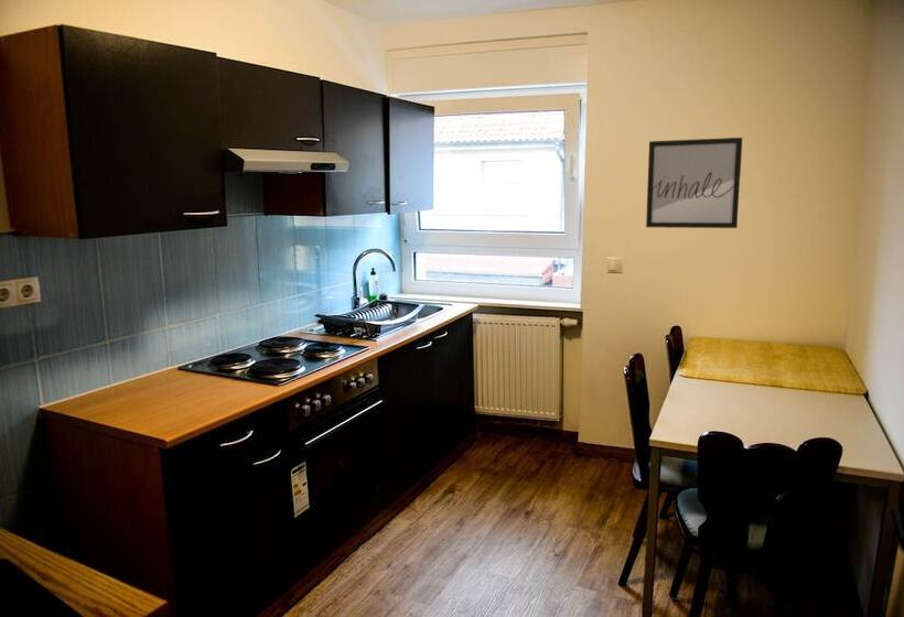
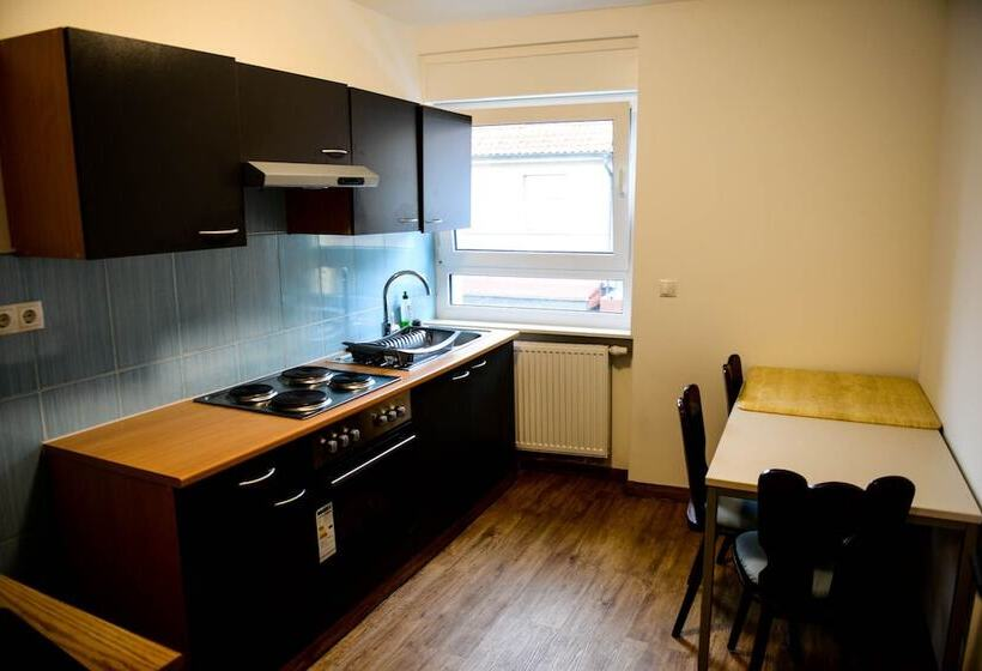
- wall art (692, 184)
